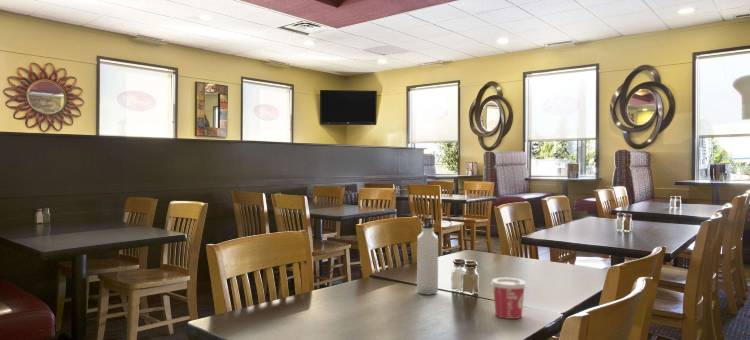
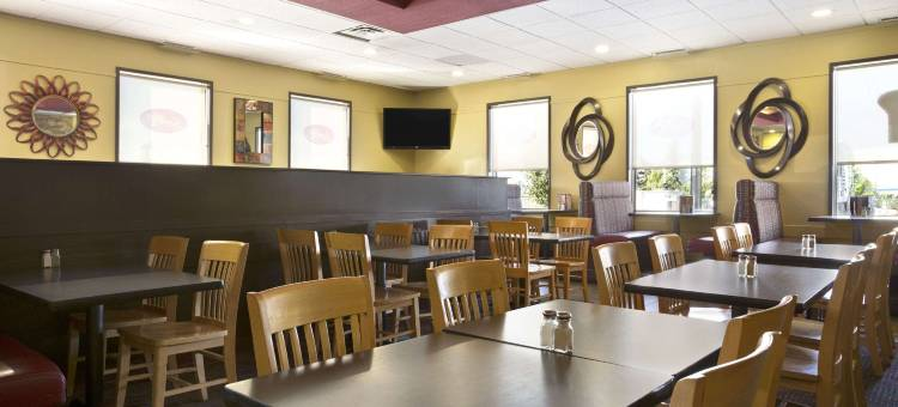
- water bottle (427, 254)
- cup (508, 298)
